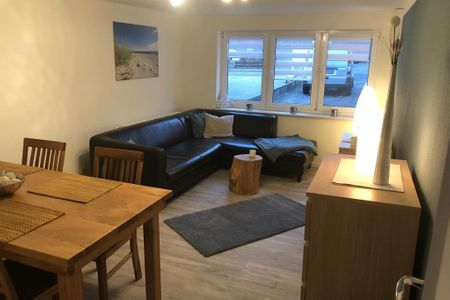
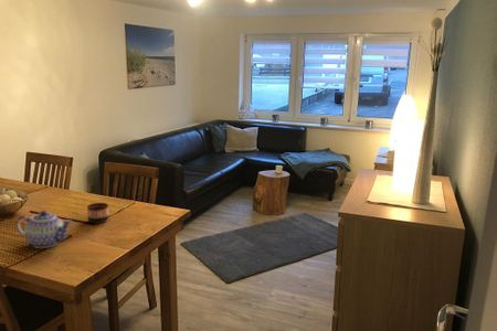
+ cup (98, 212)
+ teapot (44, 227)
